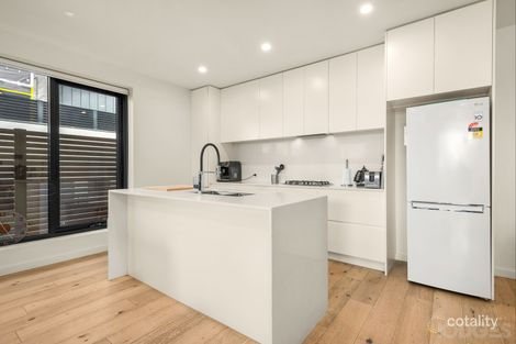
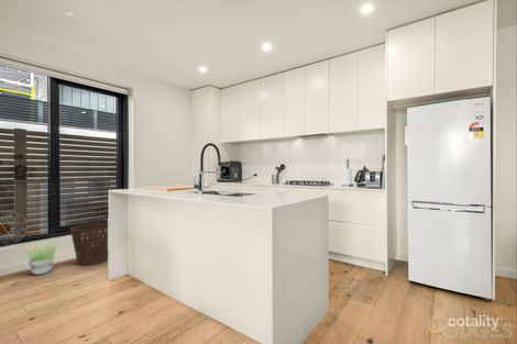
+ potted plant (41, 258)
+ basket (92, 243)
